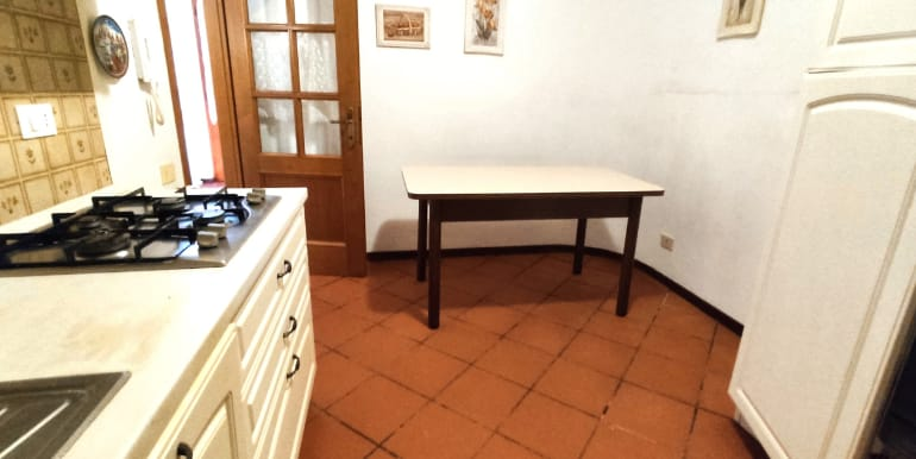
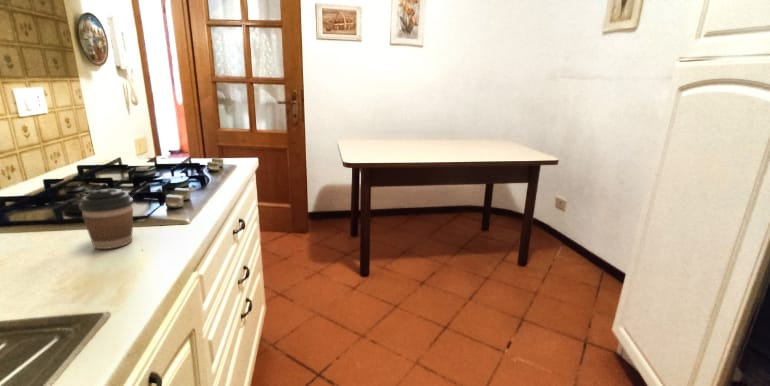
+ coffee cup (109, 216)
